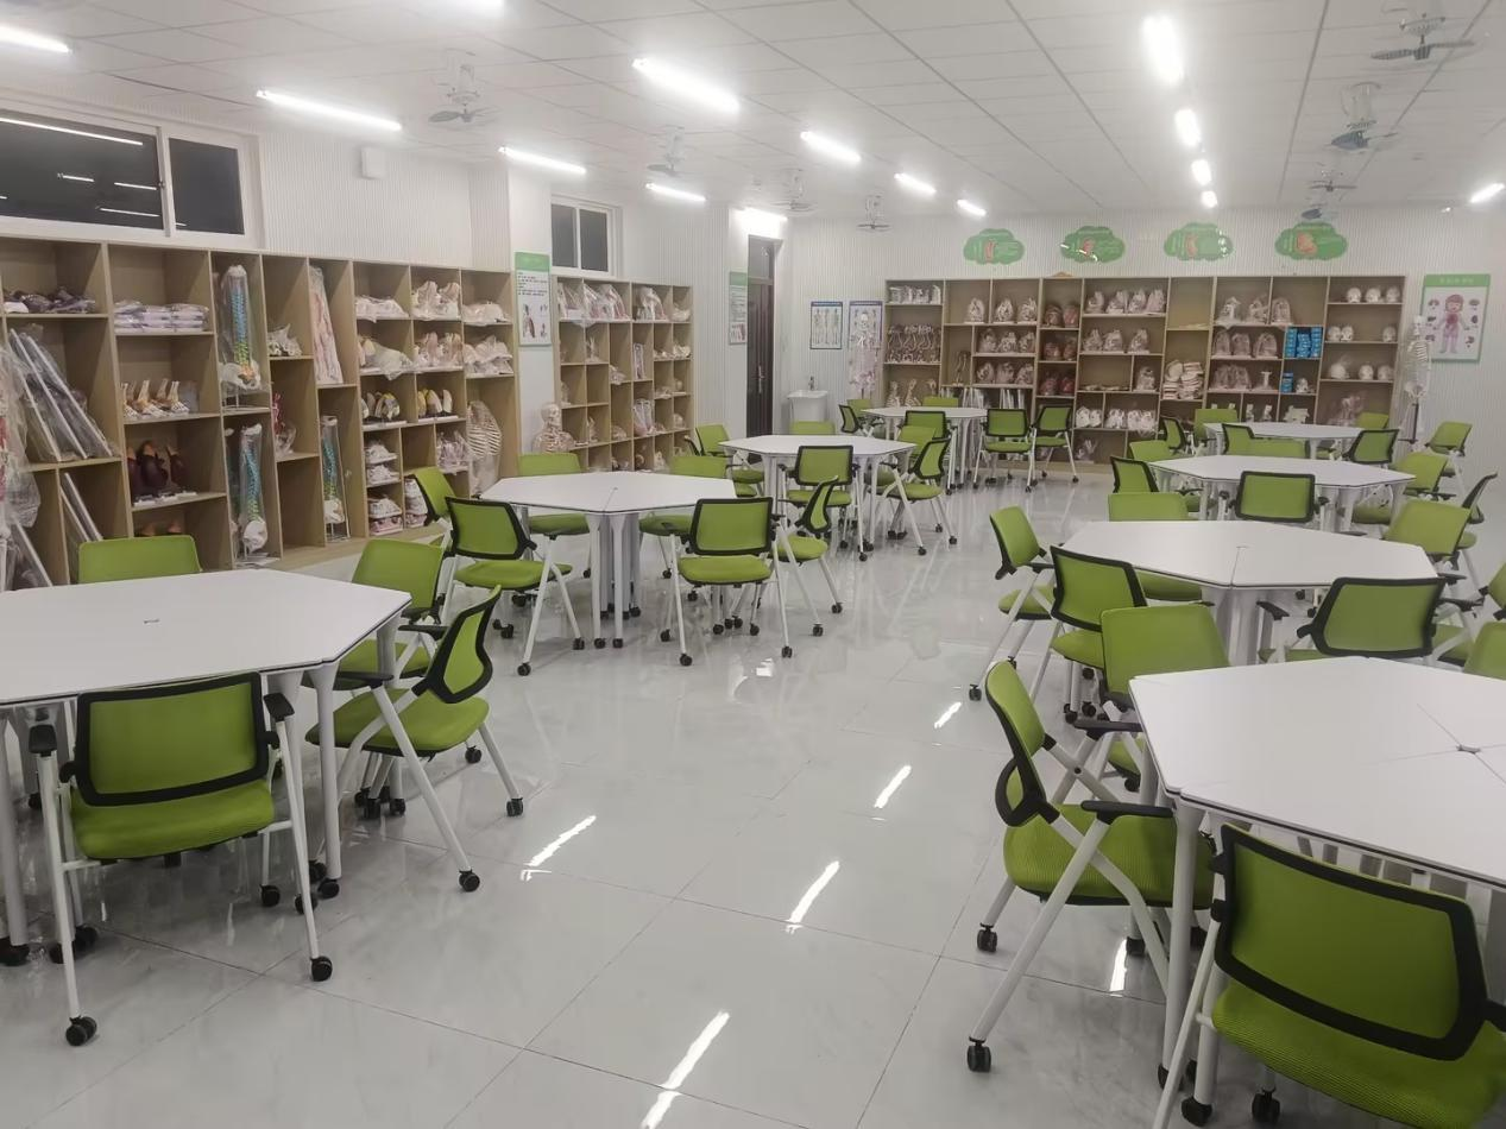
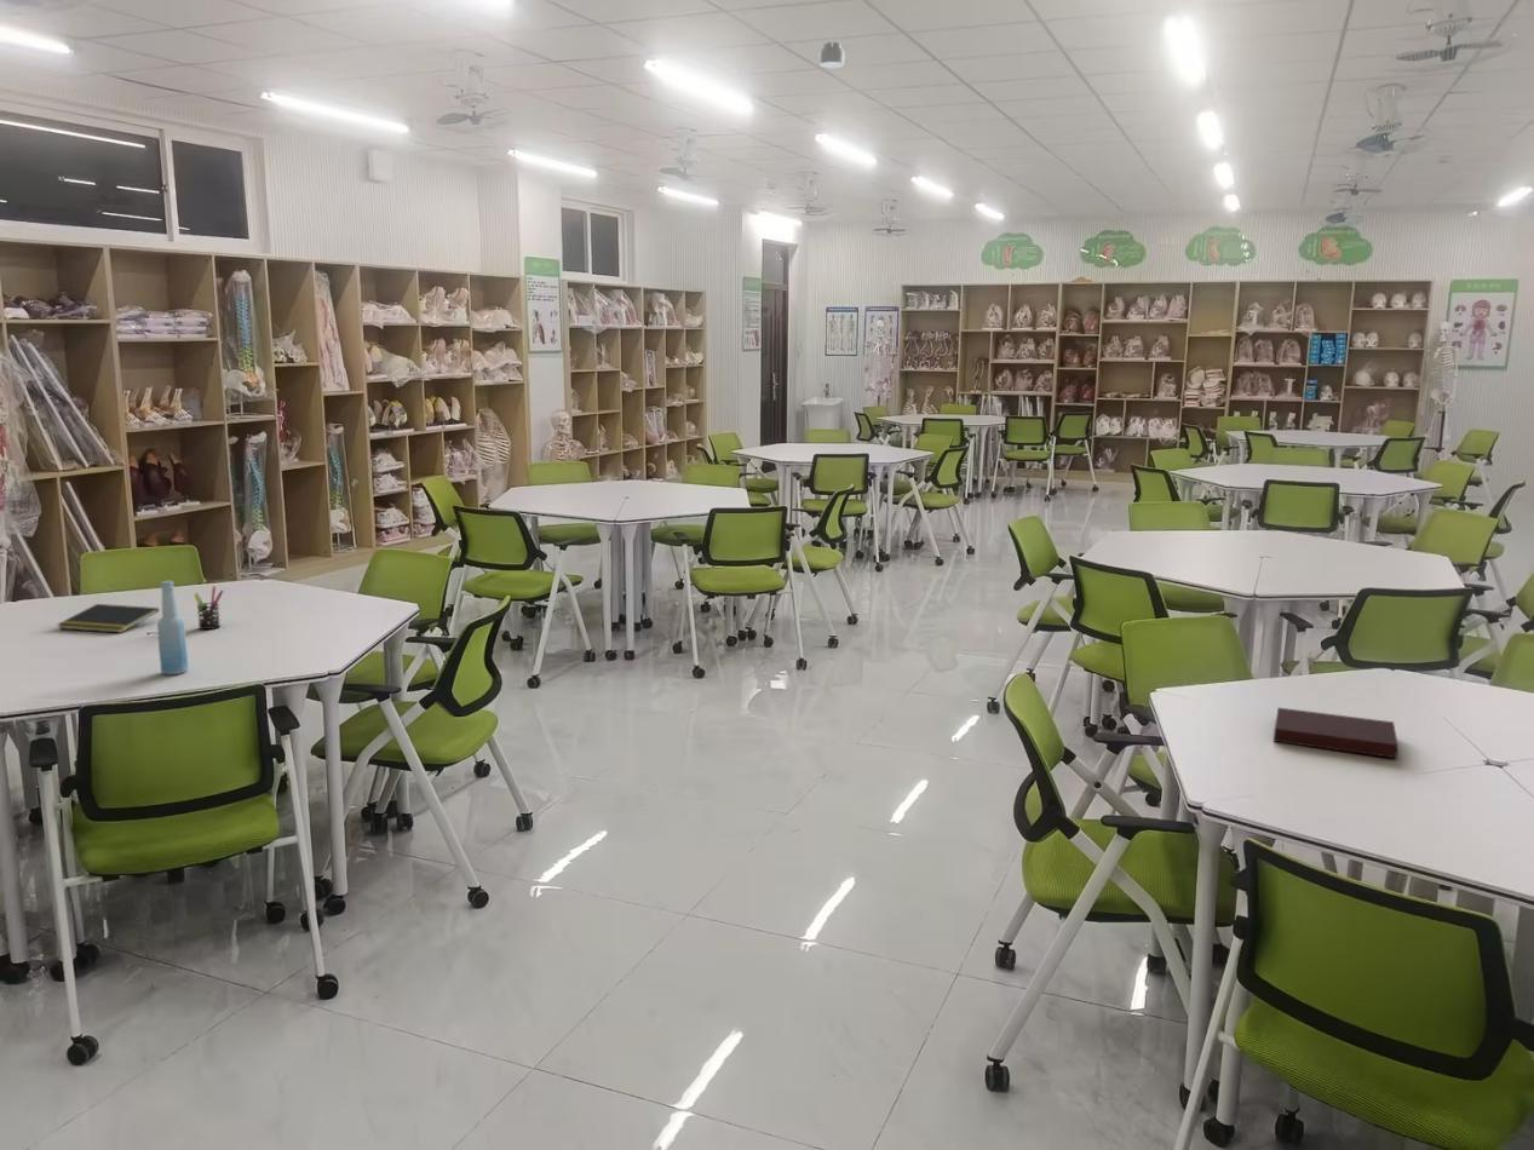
+ notebook (1334, 731)
+ pen holder (207, 606)
+ notepad (108, 617)
+ bottle (171, 627)
+ smoke detector (832, 54)
